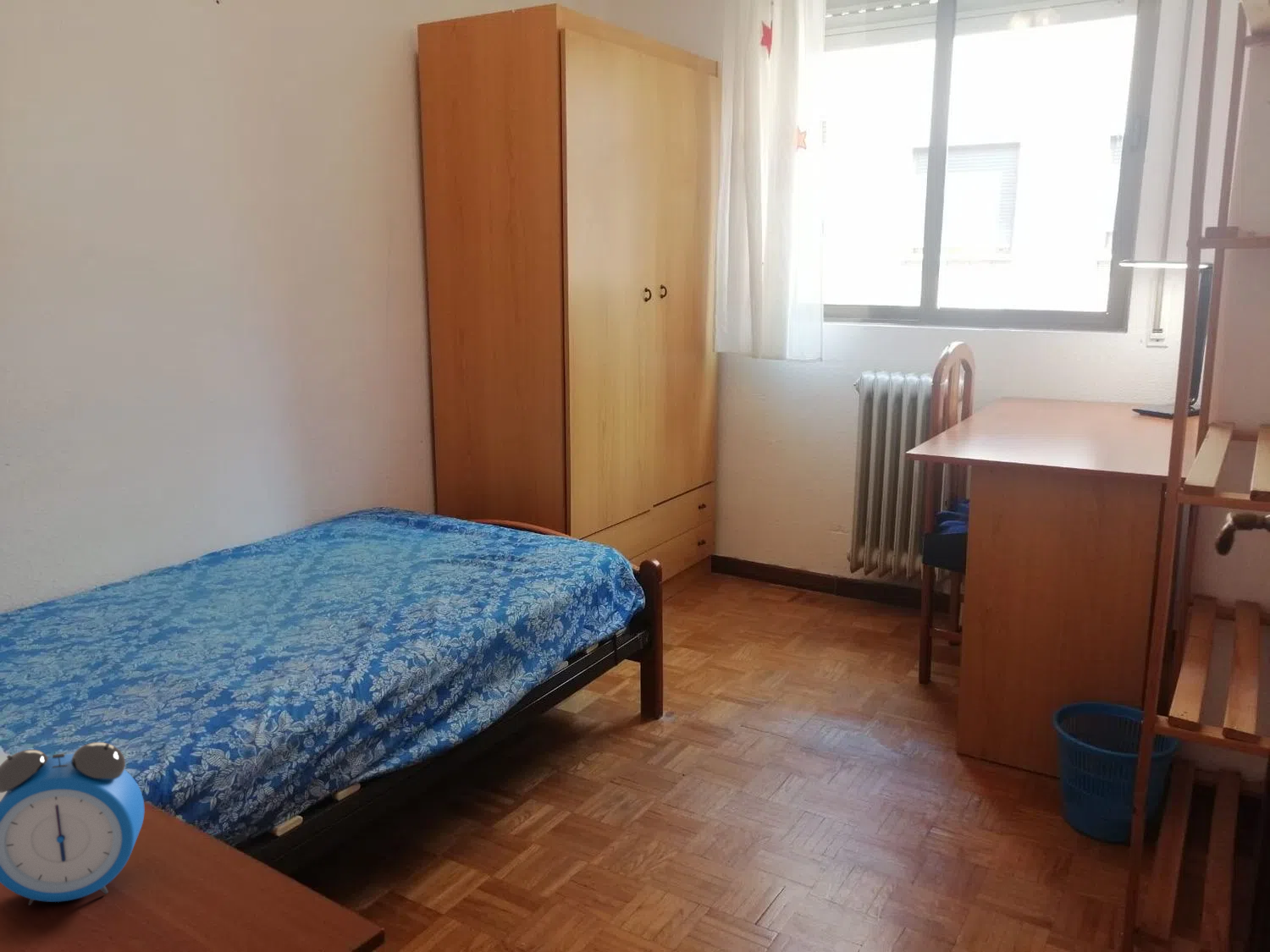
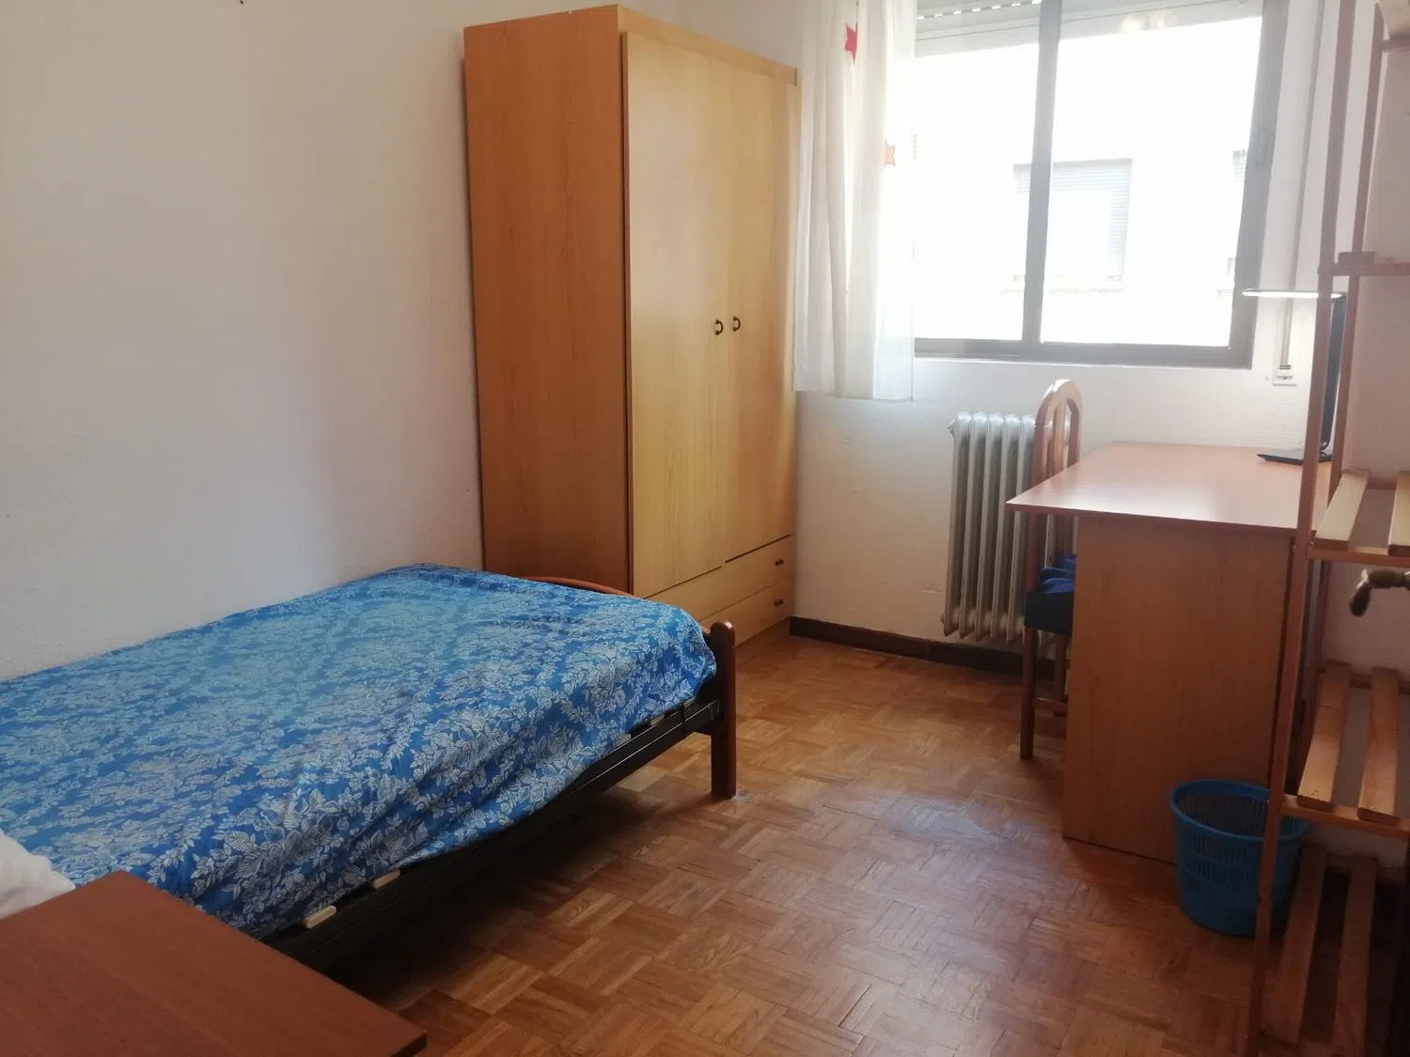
- alarm clock (66, 818)
